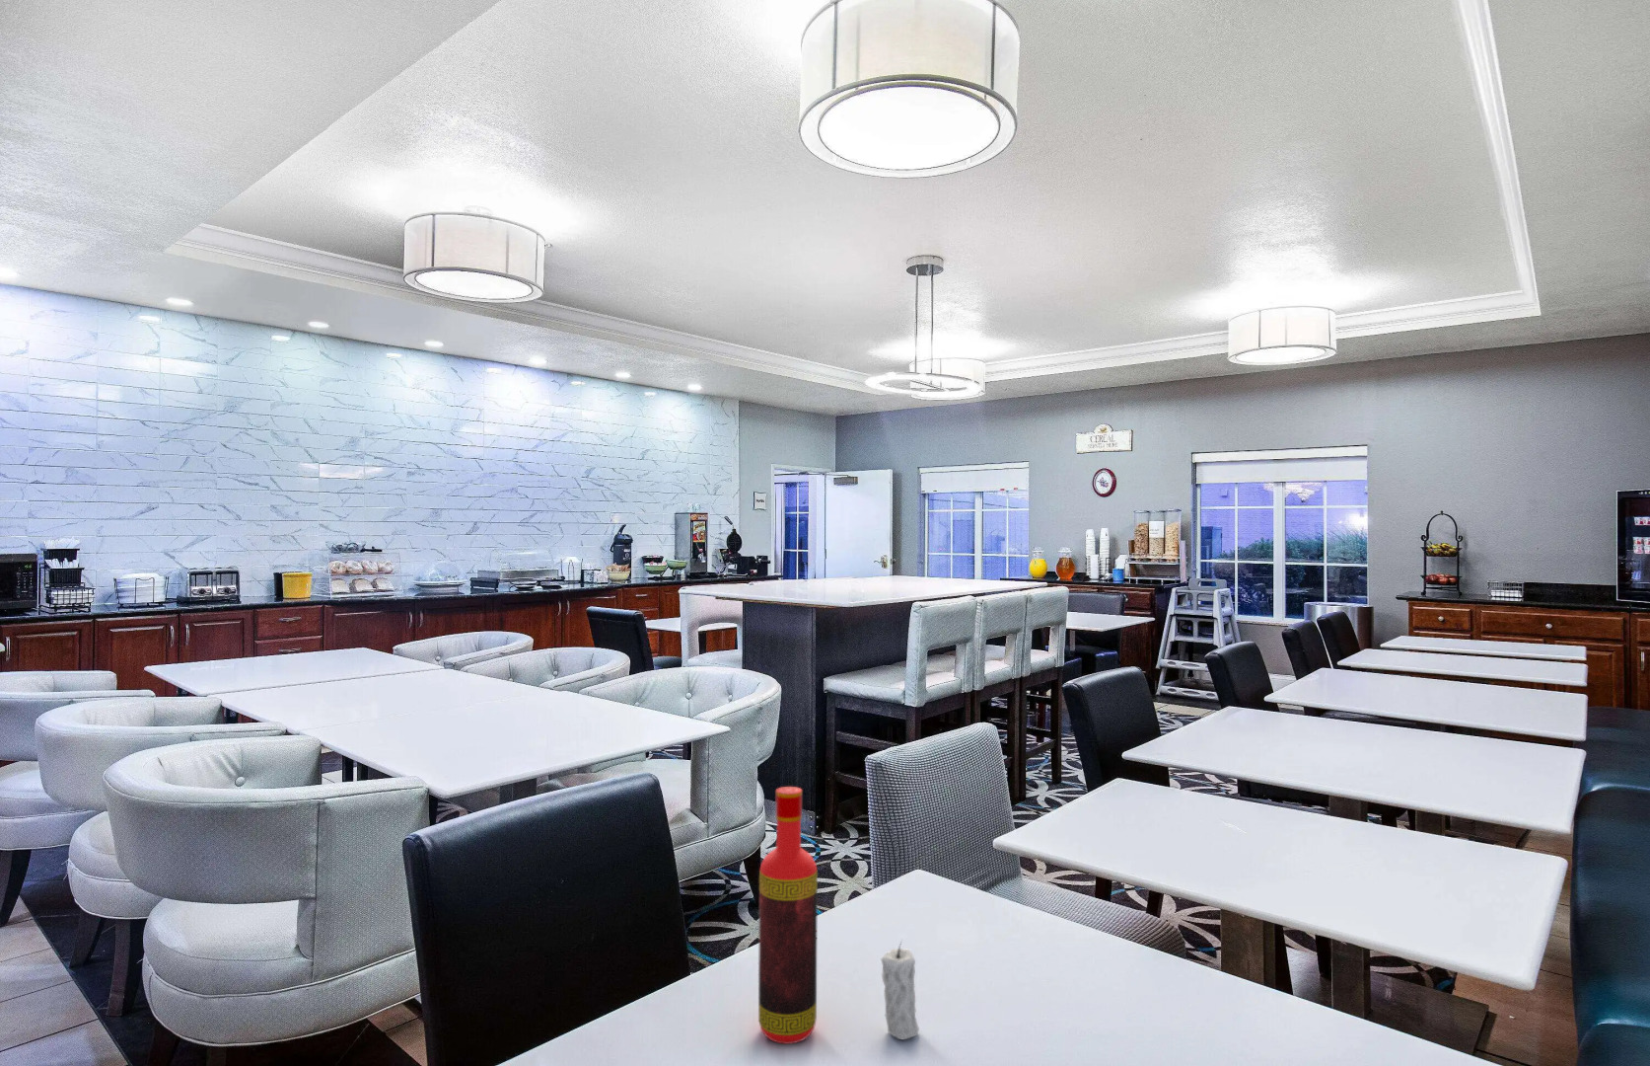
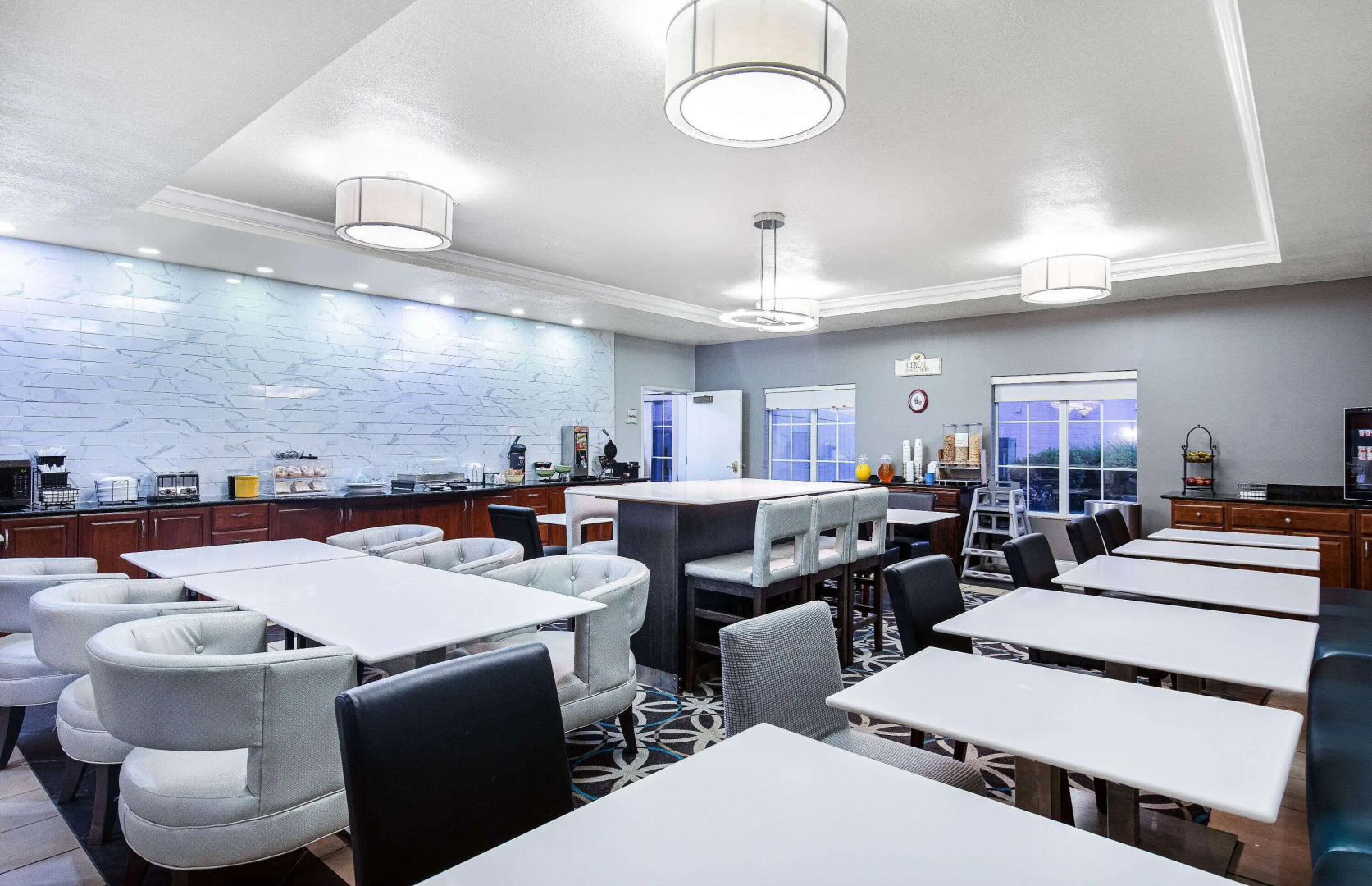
- candle (898, 984)
- bottle (788, 910)
